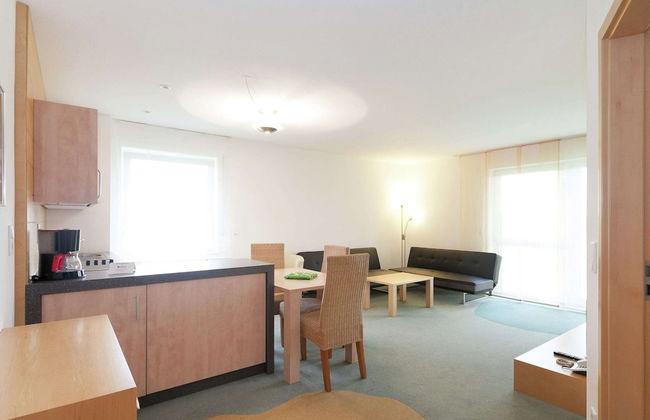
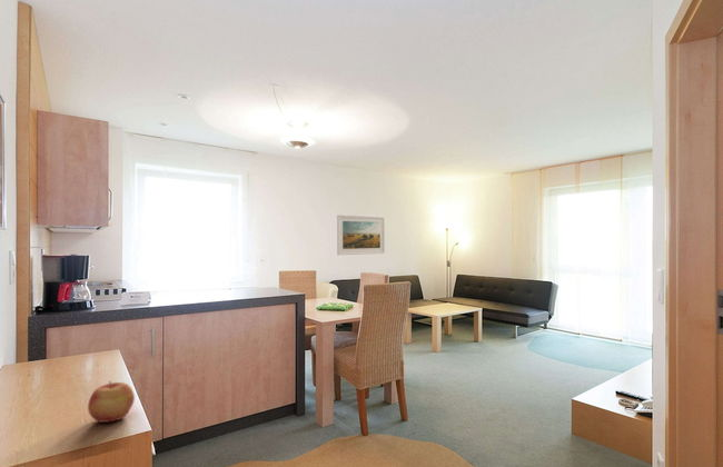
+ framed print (361, 235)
+ apple (111, 399)
